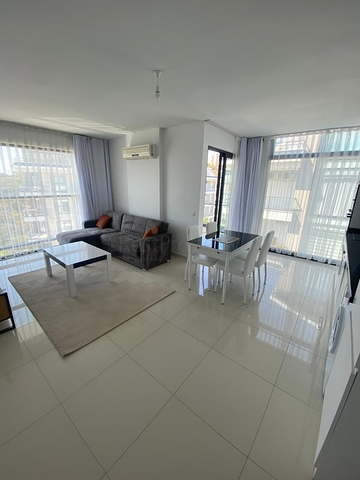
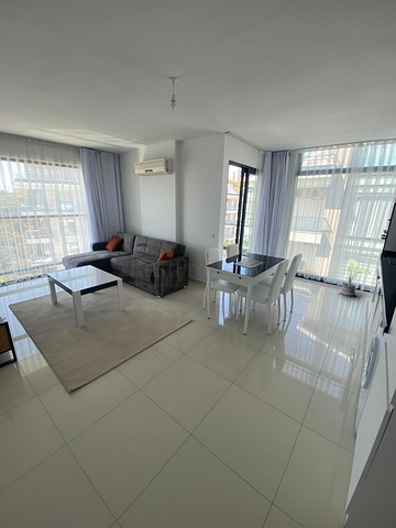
+ potted plant (352, 277)
